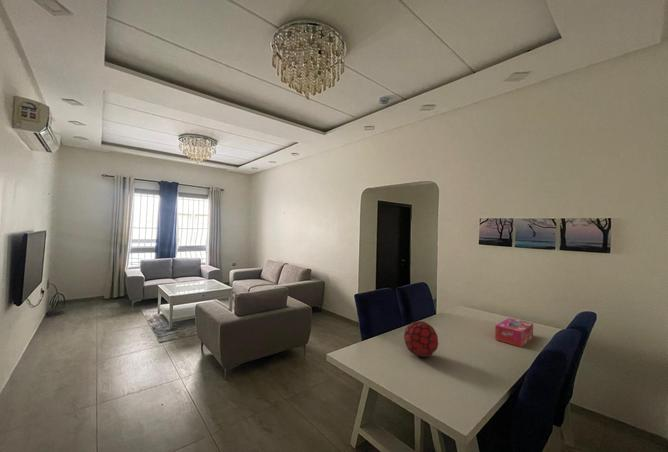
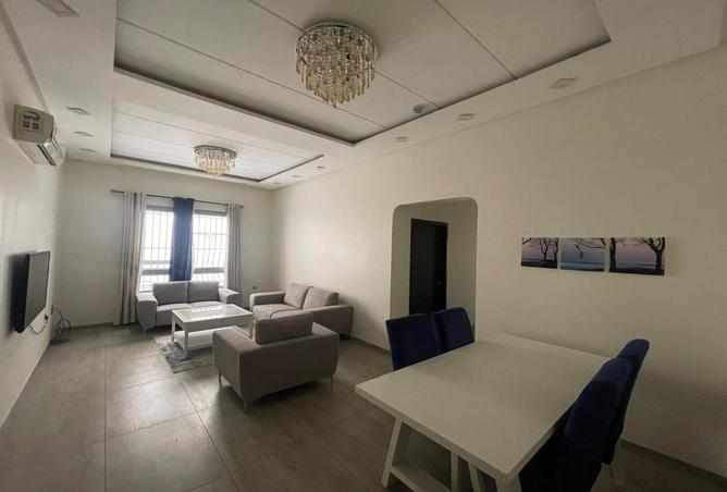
- decorative orb (420, 338)
- tissue box (514, 331)
